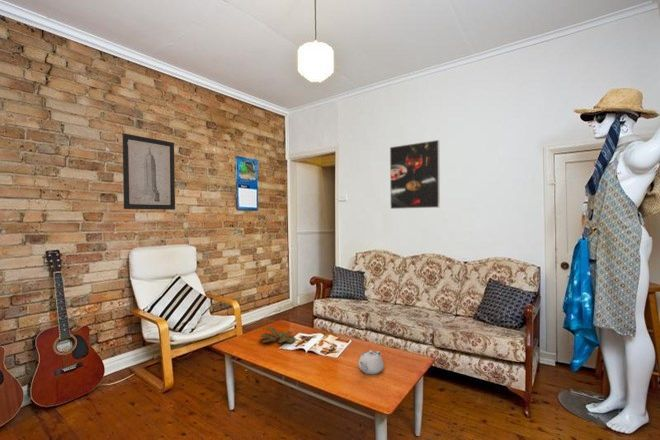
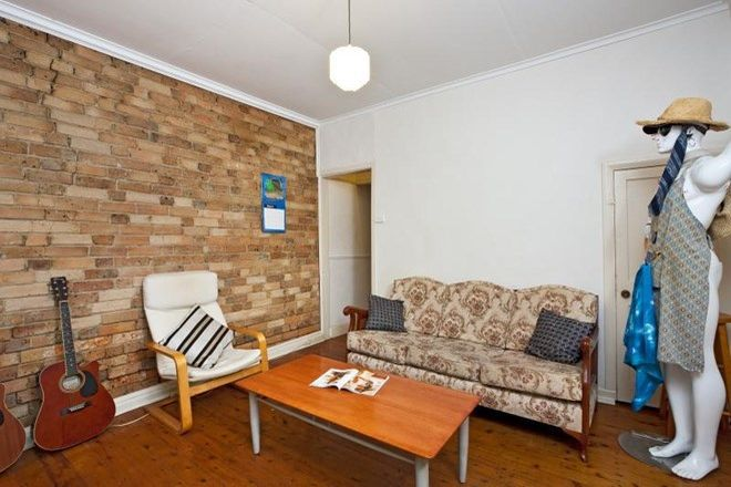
- succulent plant (277, 336)
- teapot (370, 361)
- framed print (413, 176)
- wall art (150, 173)
